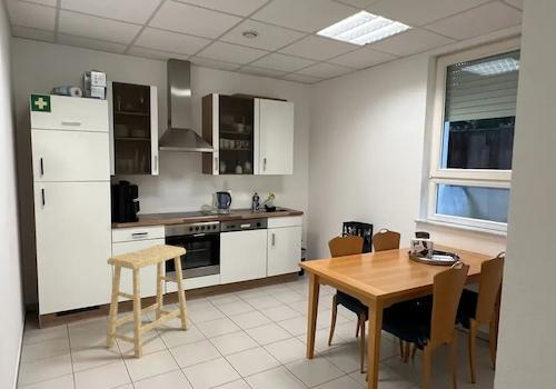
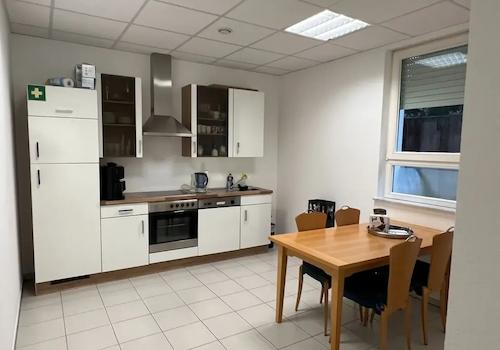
- stool (156, 299)
